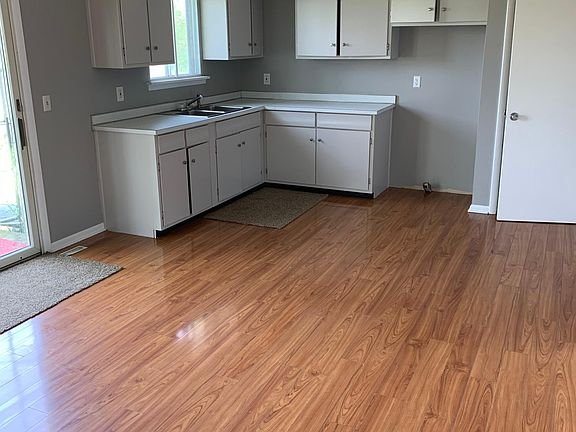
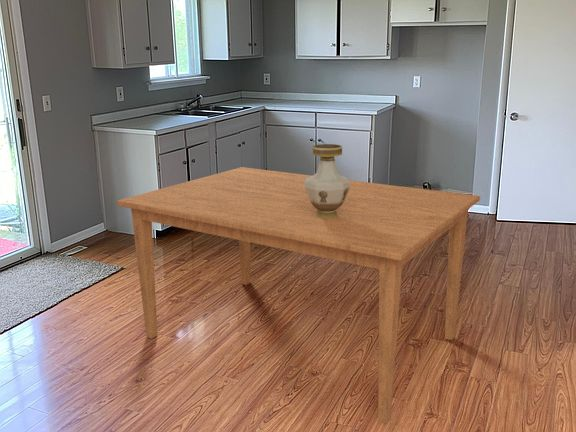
+ dining table (304, 253)
+ vase (327, 180)
